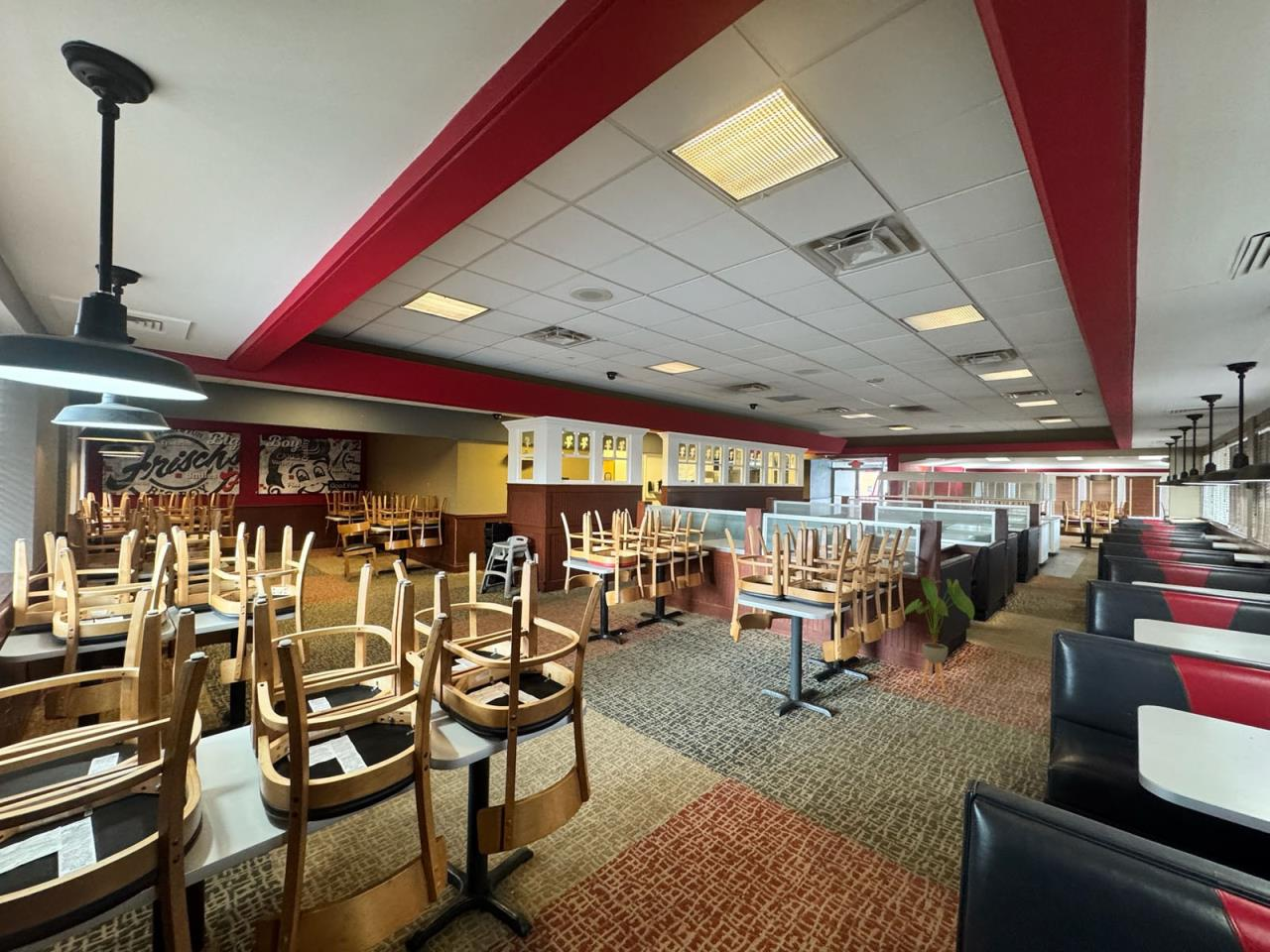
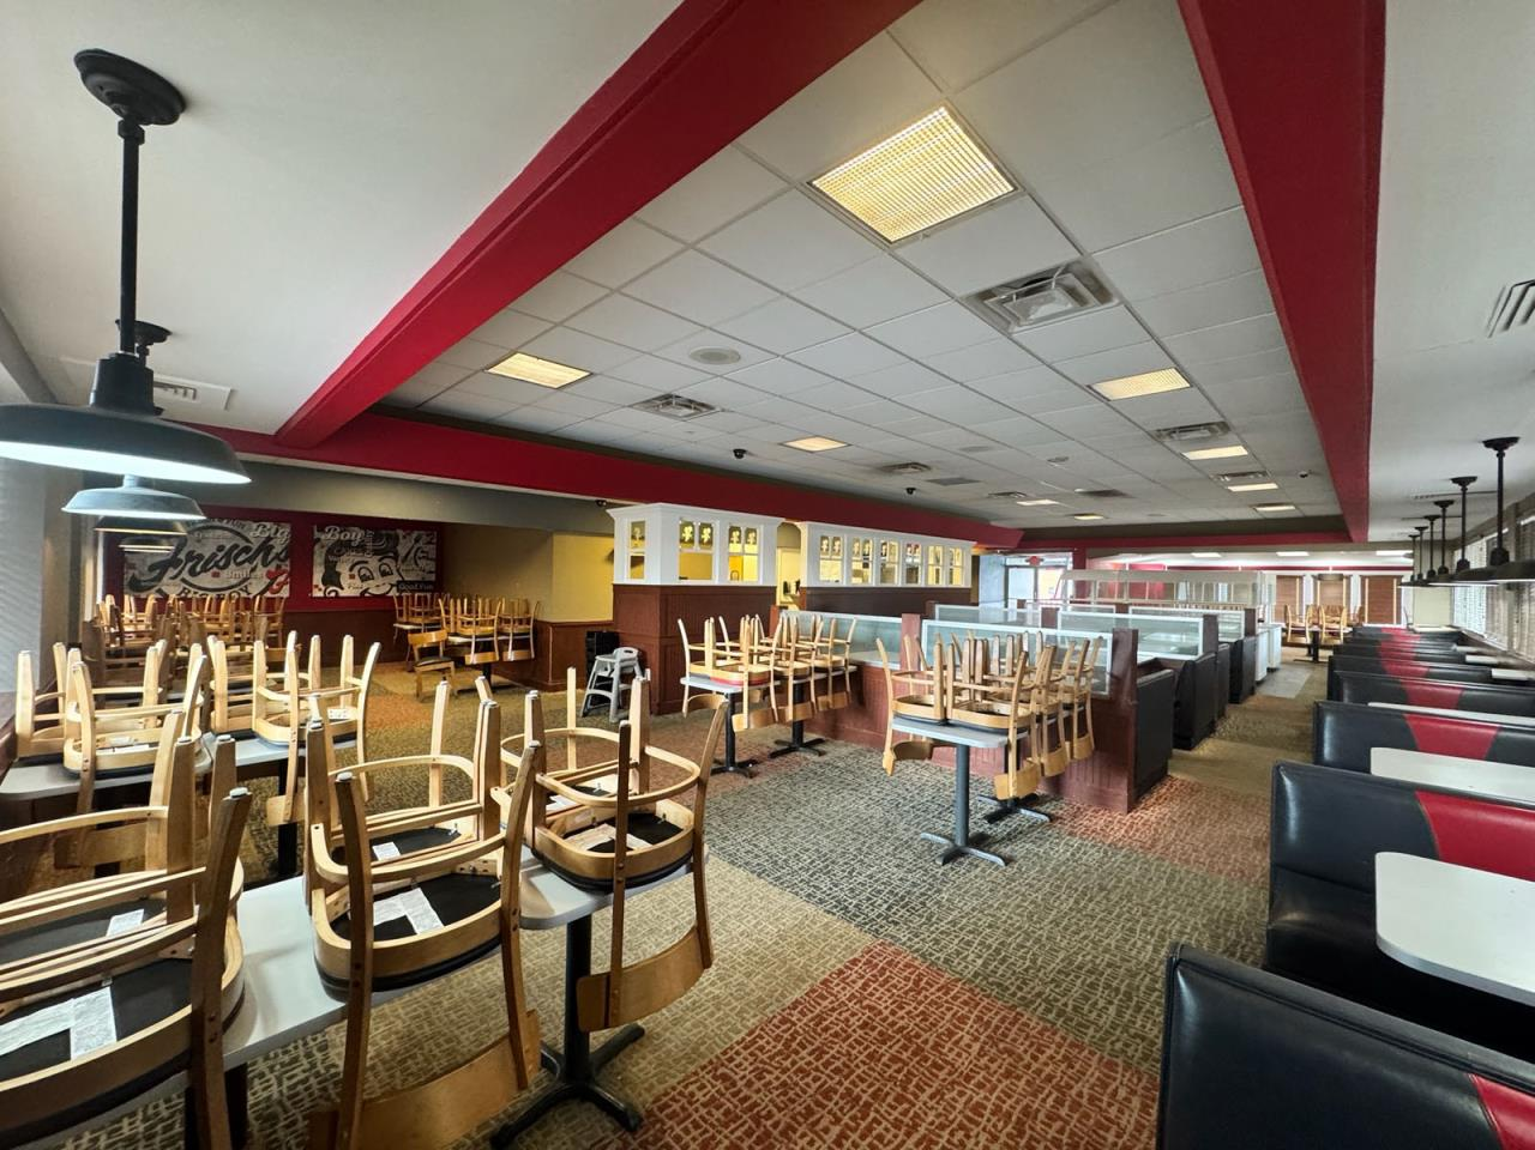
- house plant (940, 632)
